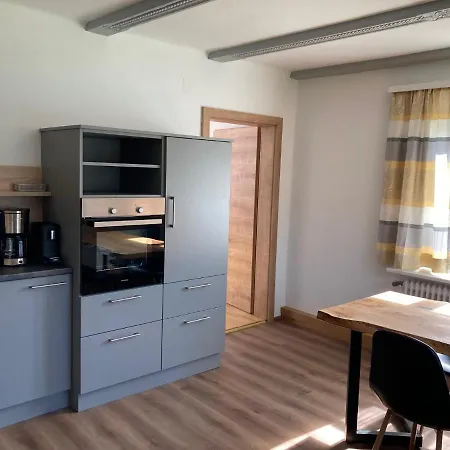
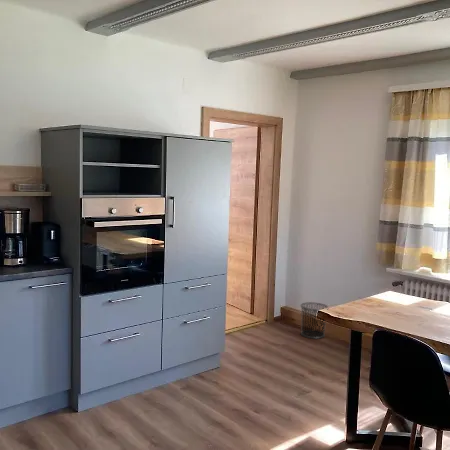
+ waste bin (313, 320)
